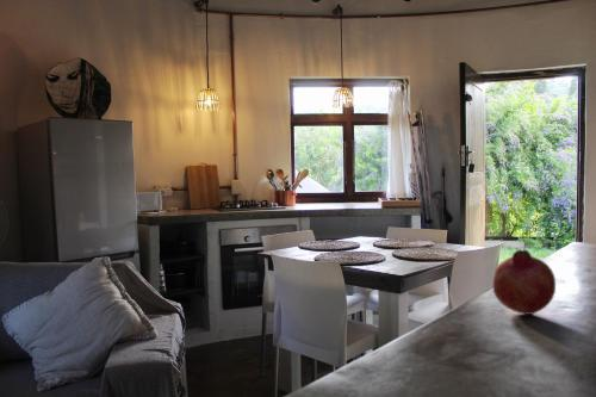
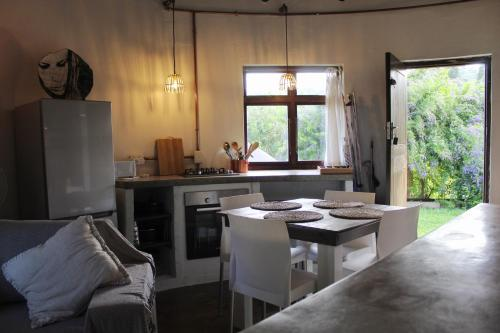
- fruit (523, 279)
